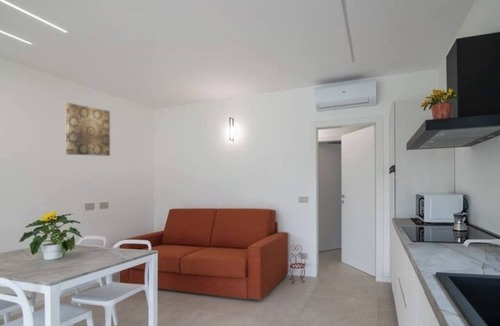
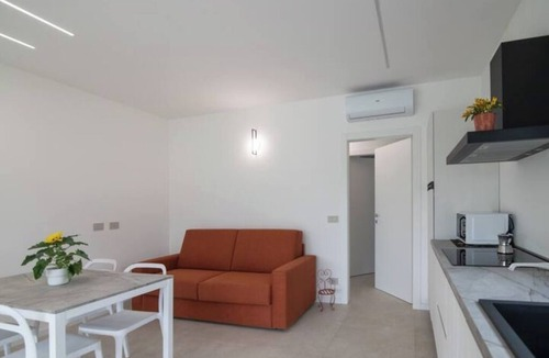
- wall art (89, 131)
